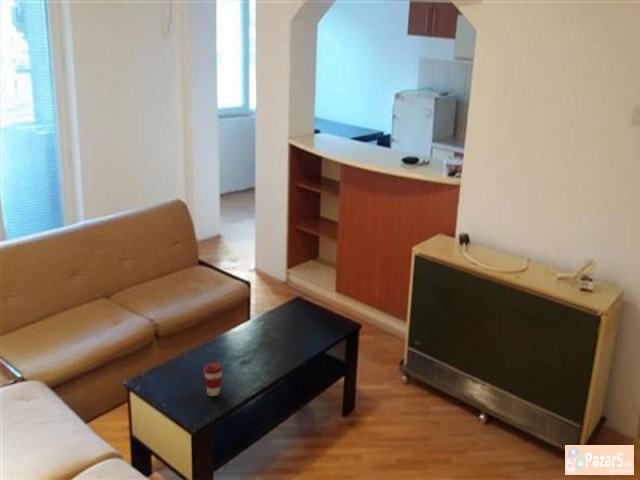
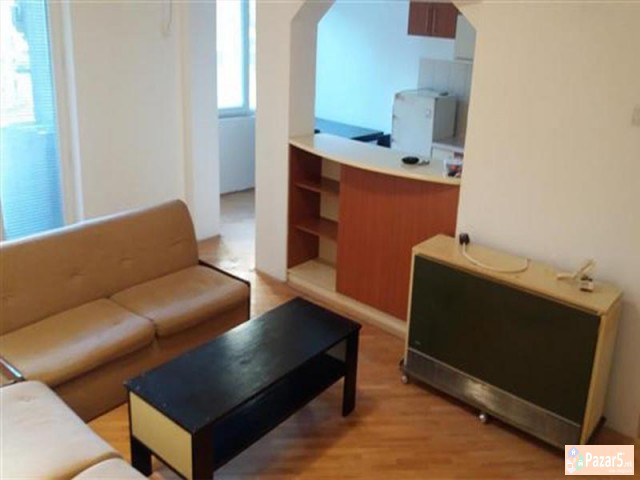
- coffee cup (213, 379)
